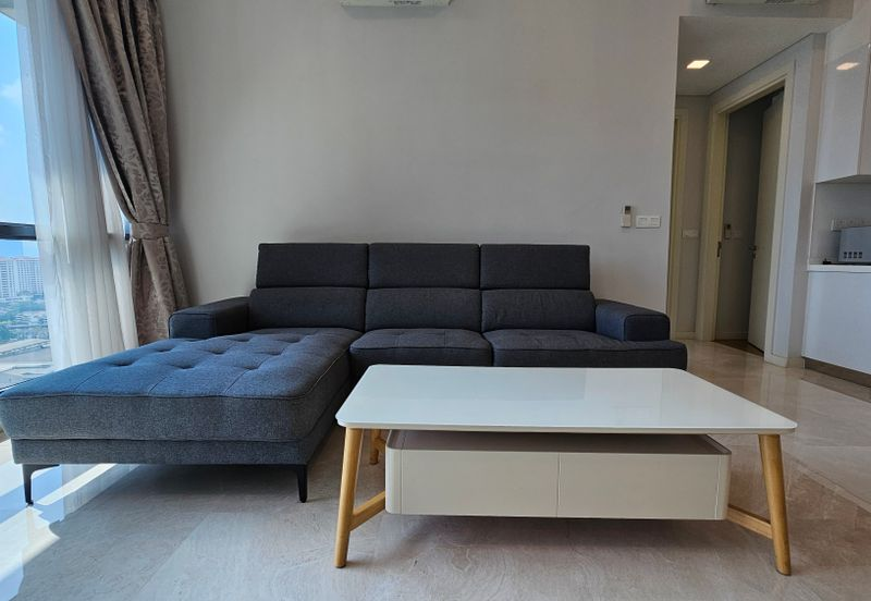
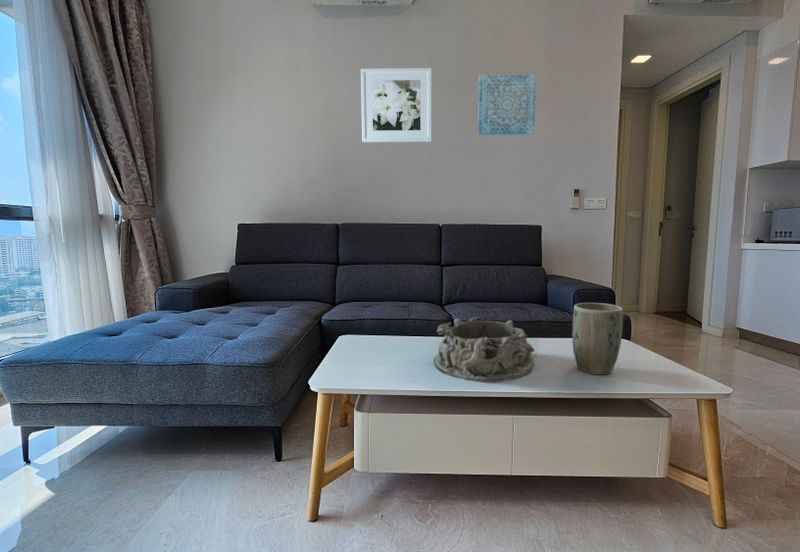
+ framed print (396, 105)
+ plant pot (596, 338)
+ wall art (506, 104)
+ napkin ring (483, 343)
